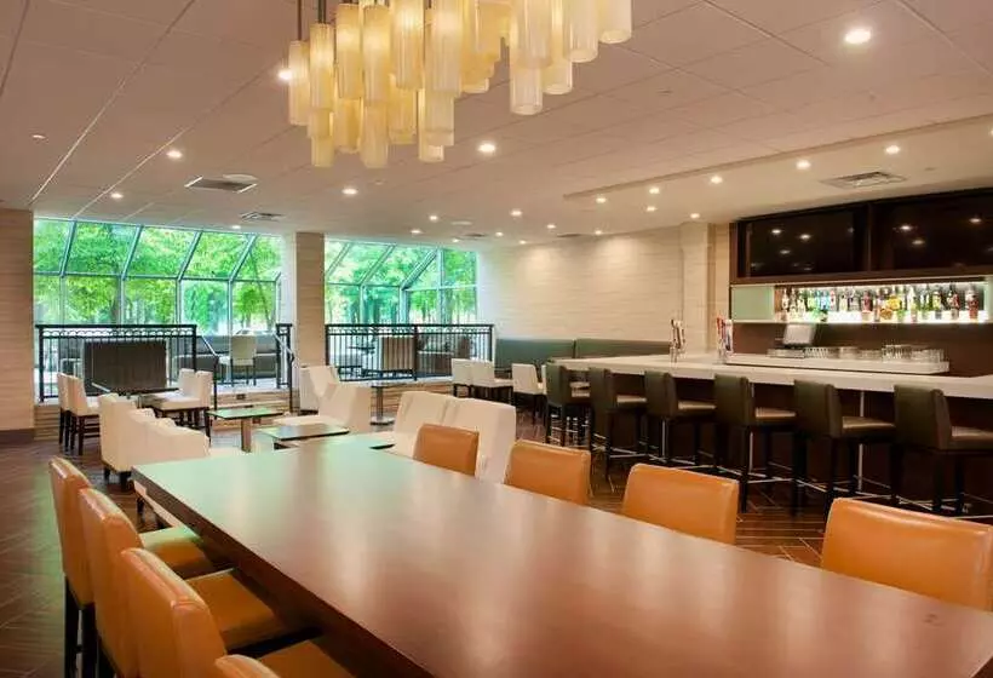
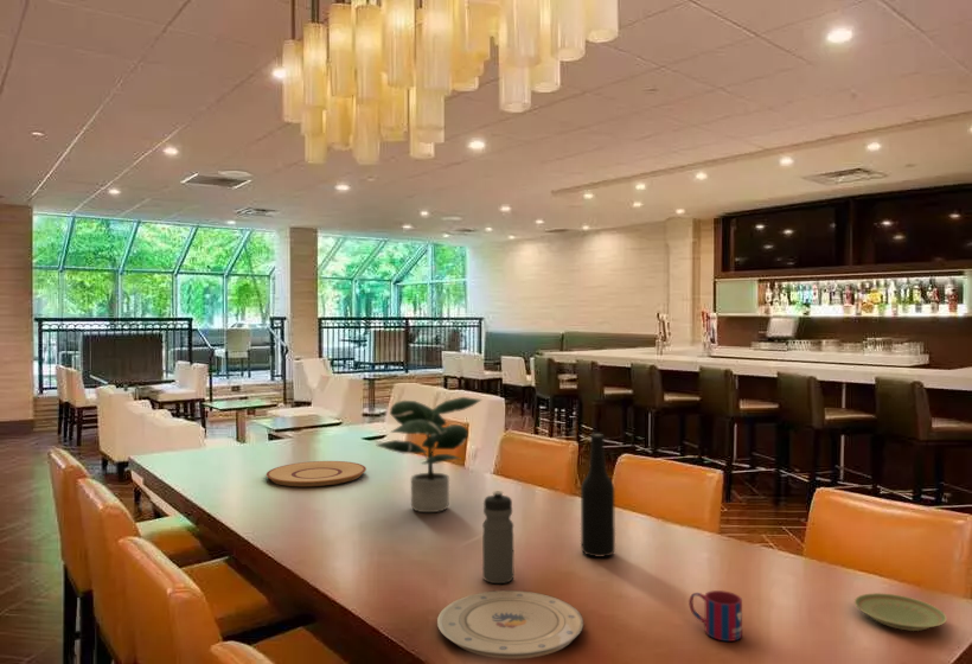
+ water bottle (498, 535)
+ bottle (597, 493)
+ potted plant (430, 453)
+ plate (899, 613)
+ mug (715, 612)
+ plate (510, 622)
+ plate (316, 473)
